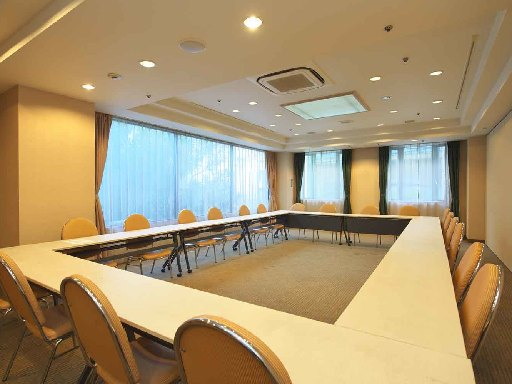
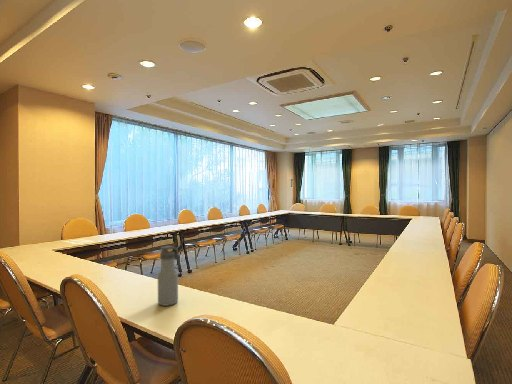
+ water bottle (168, 274)
